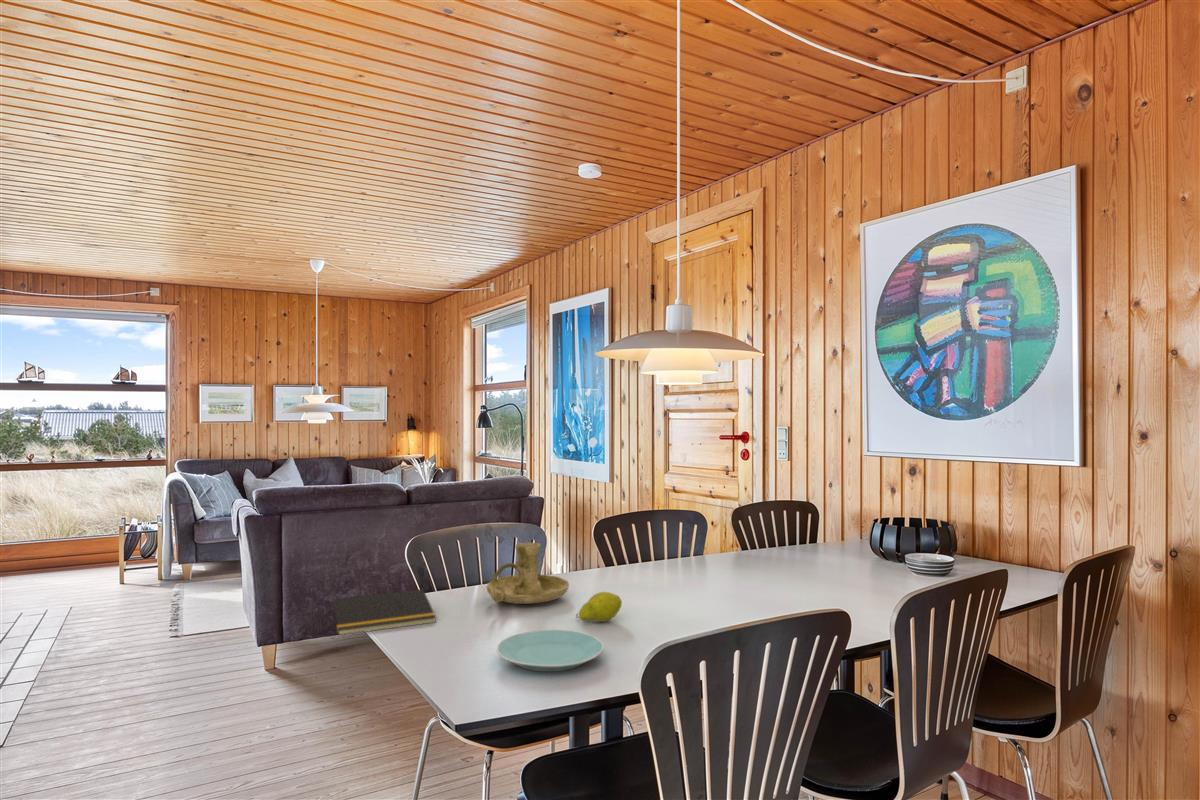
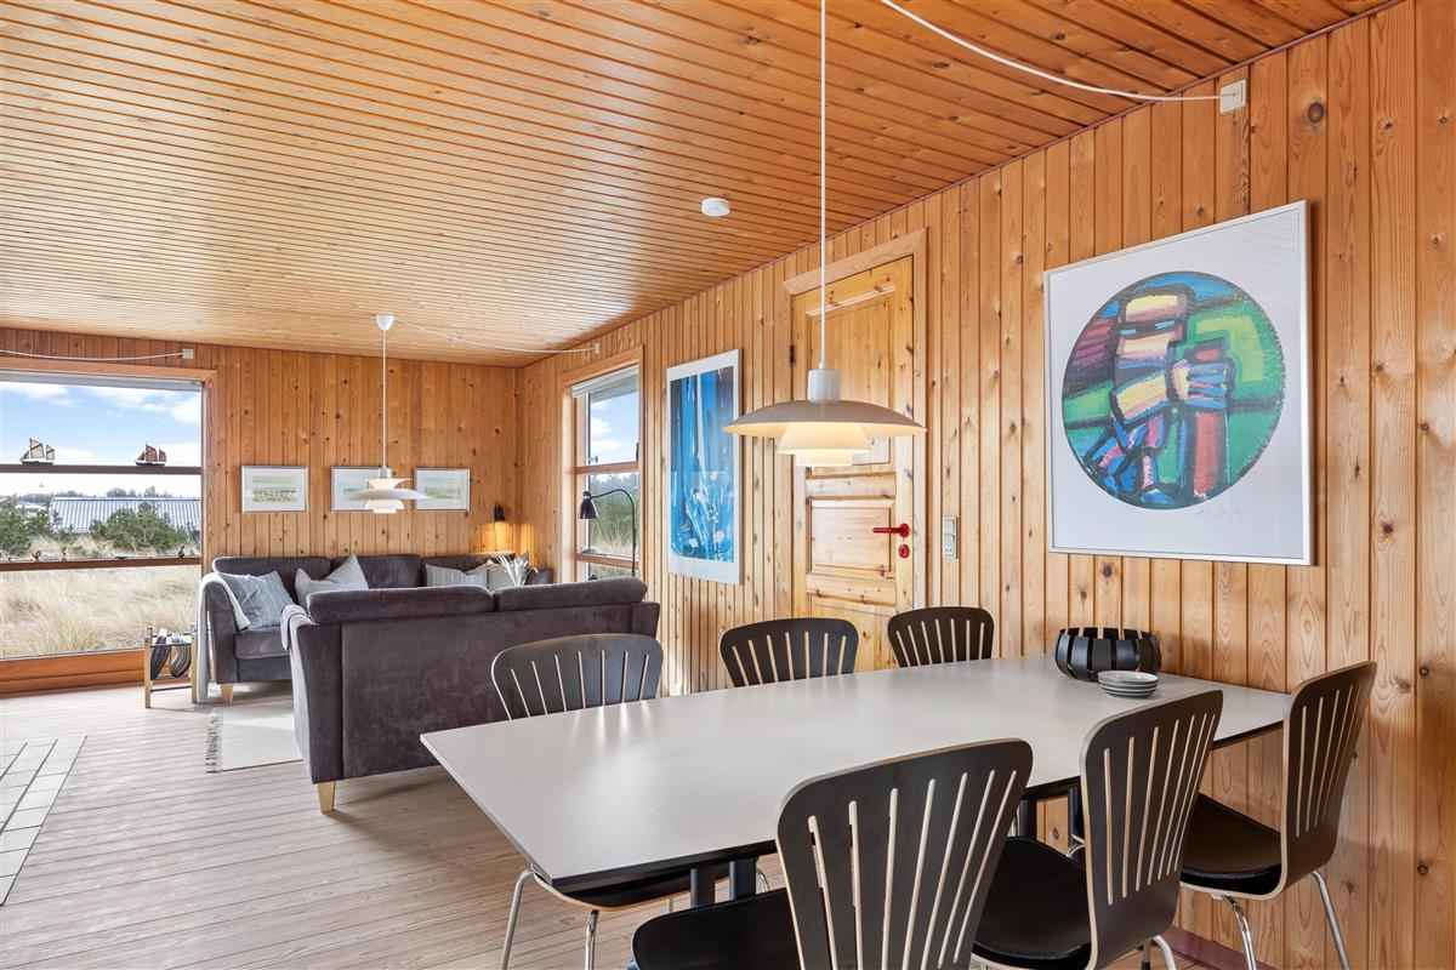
- plate (550, 652)
- fruit (597, 605)
- notepad (383, 610)
- candle holder (522, 573)
